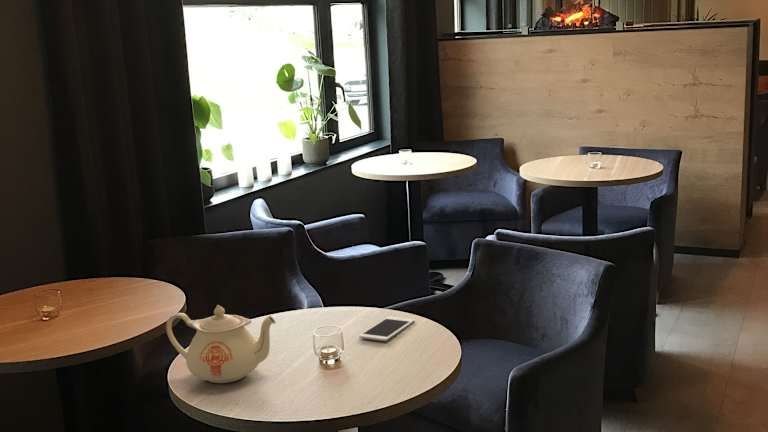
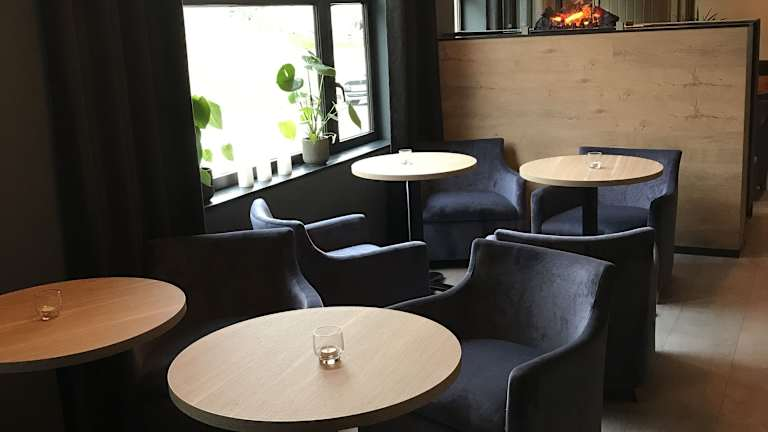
- cell phone (387, 328)
- teapot (222, 340)
